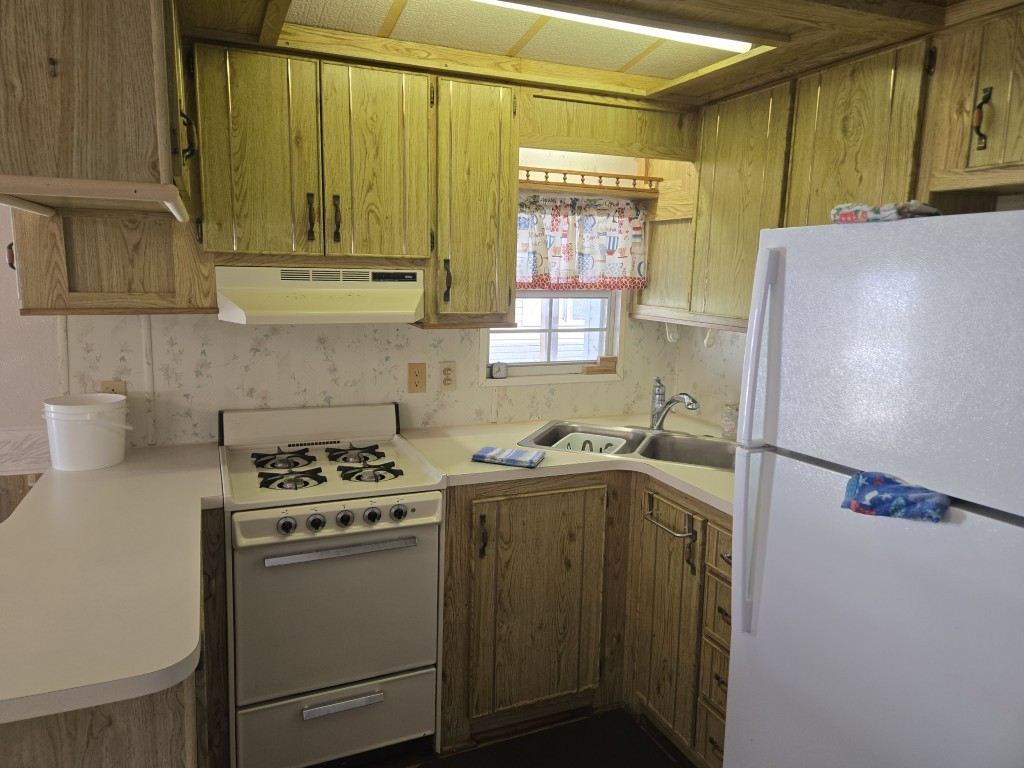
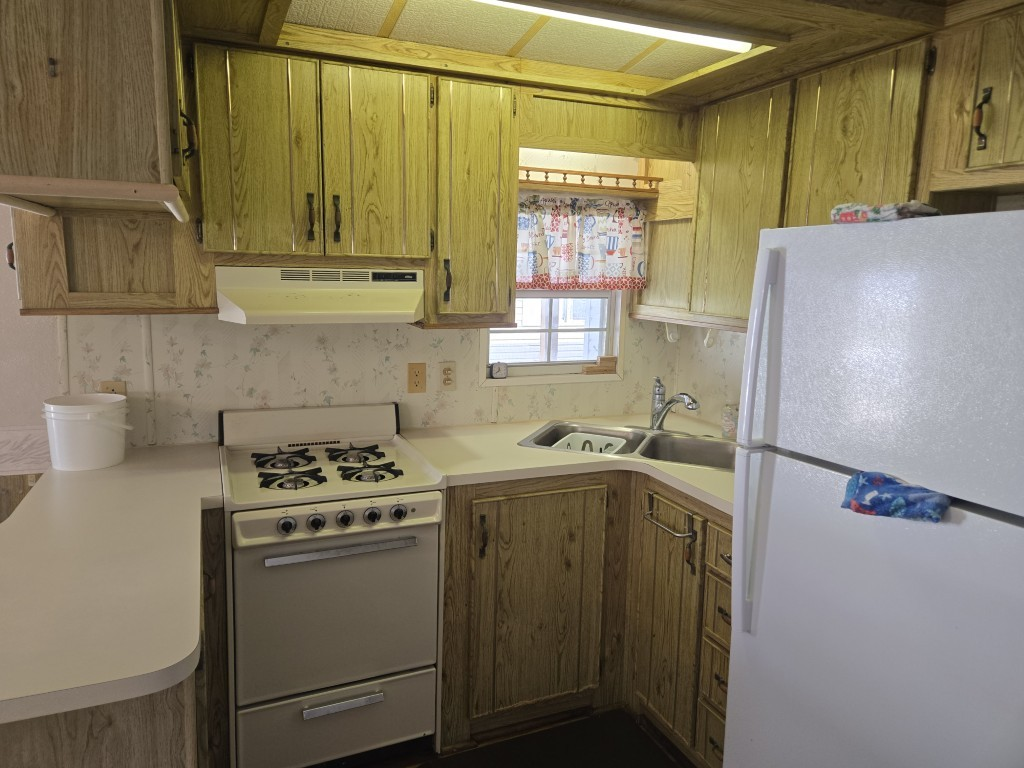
- dish towel (509, 455)
